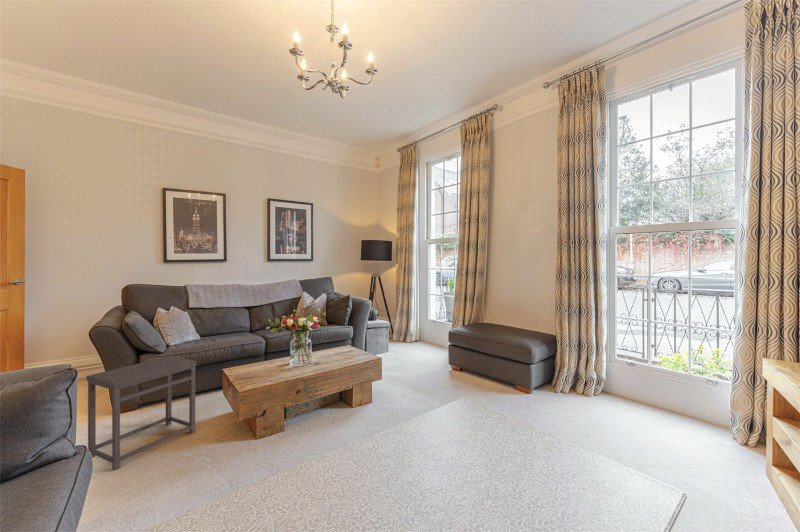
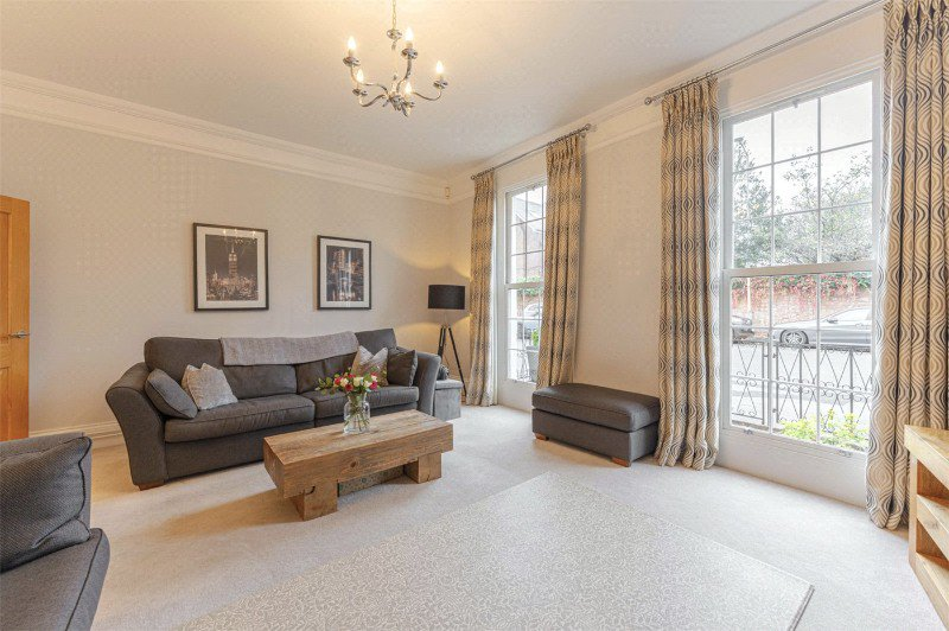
- side table (143, 394)
